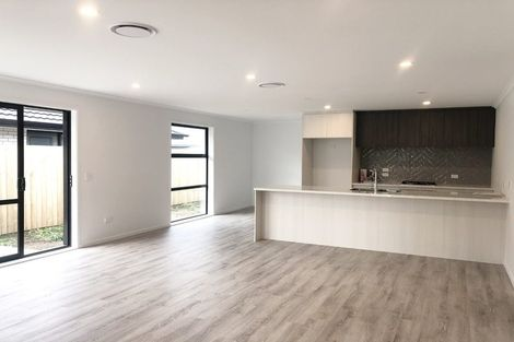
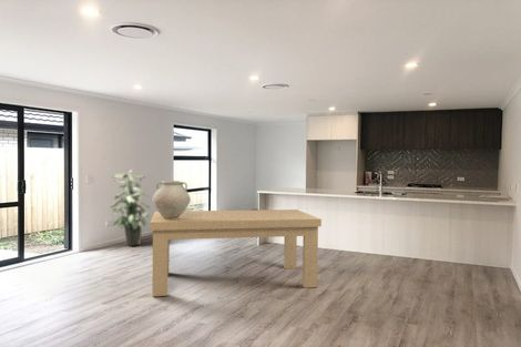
+ dining table (231, 237)
+ ceramic pot (171, 200)
+ indoor plant (130, 207)
